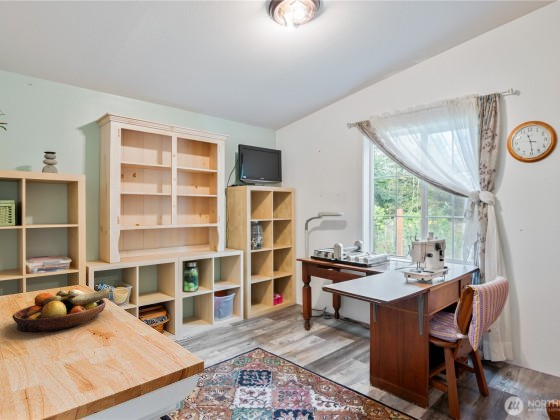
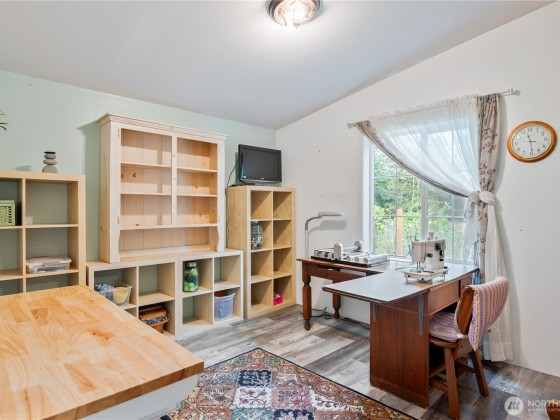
- fruit bowl (63, 304)
